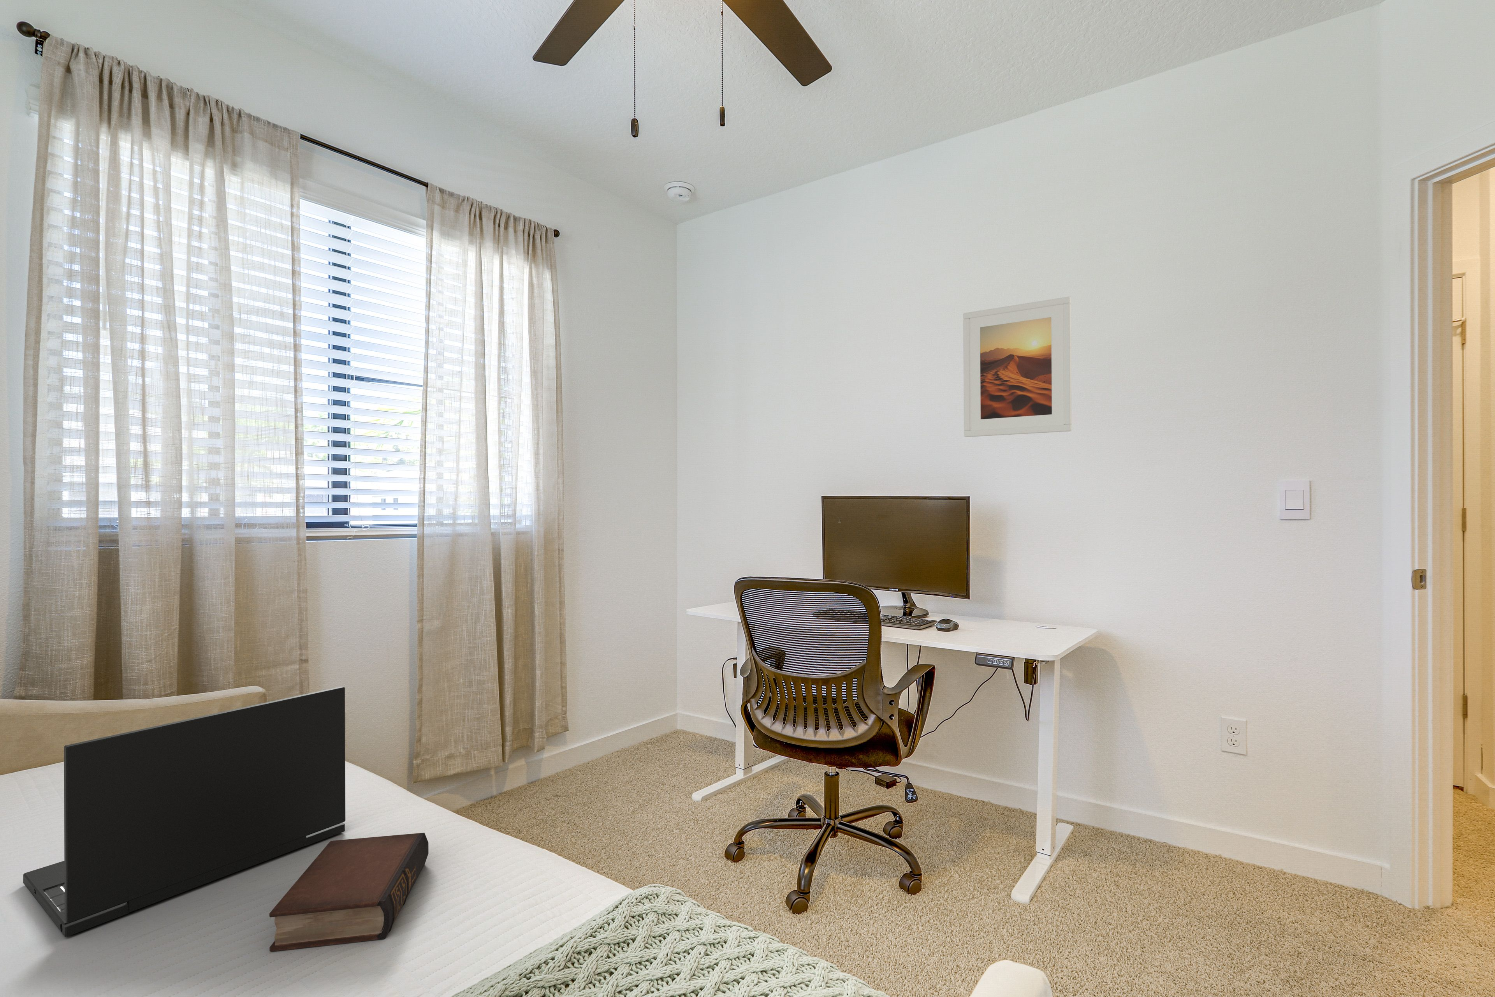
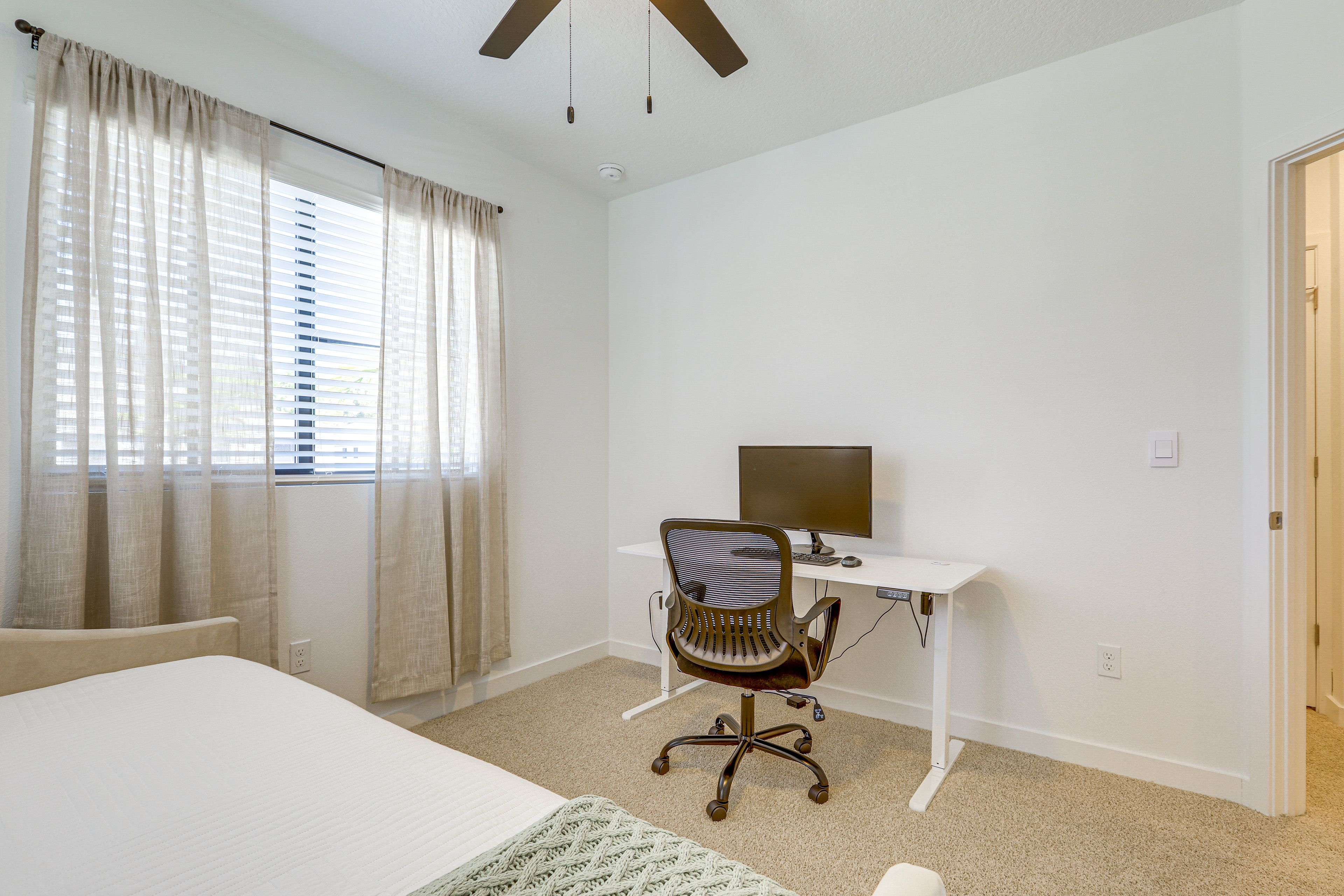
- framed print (1014, 369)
- laptop (195, 779)
- book (358, 886)
